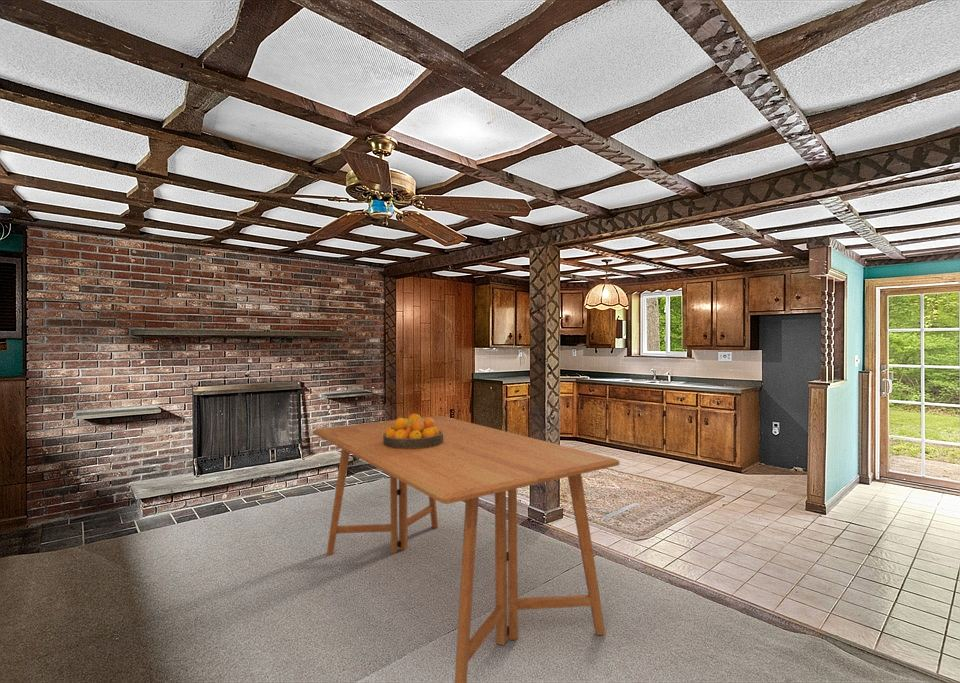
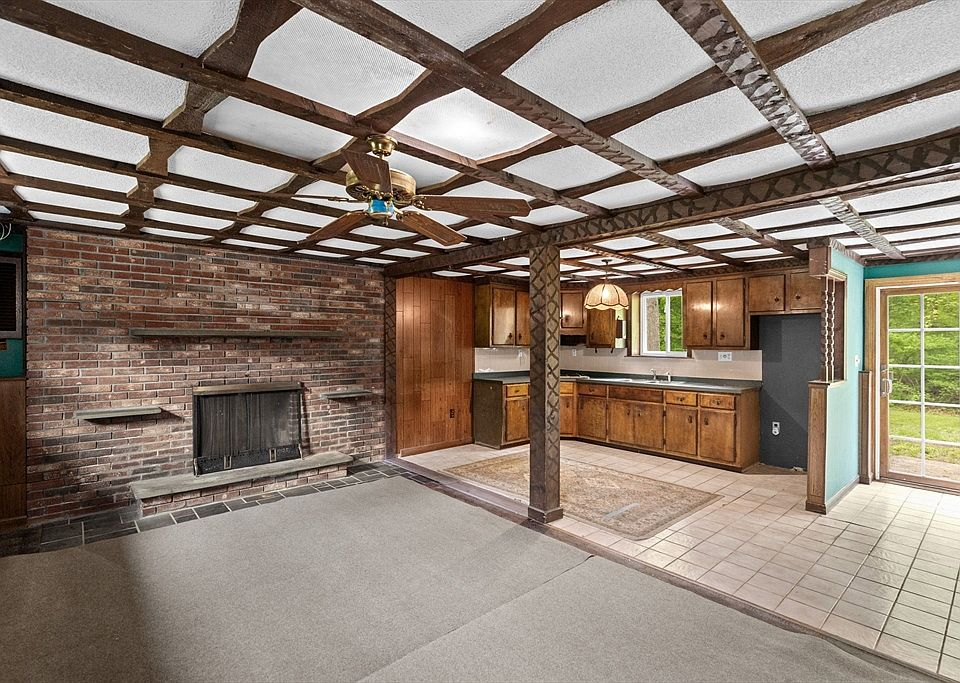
- dining table (436, 514)
- fruit bowl (413, 428)
